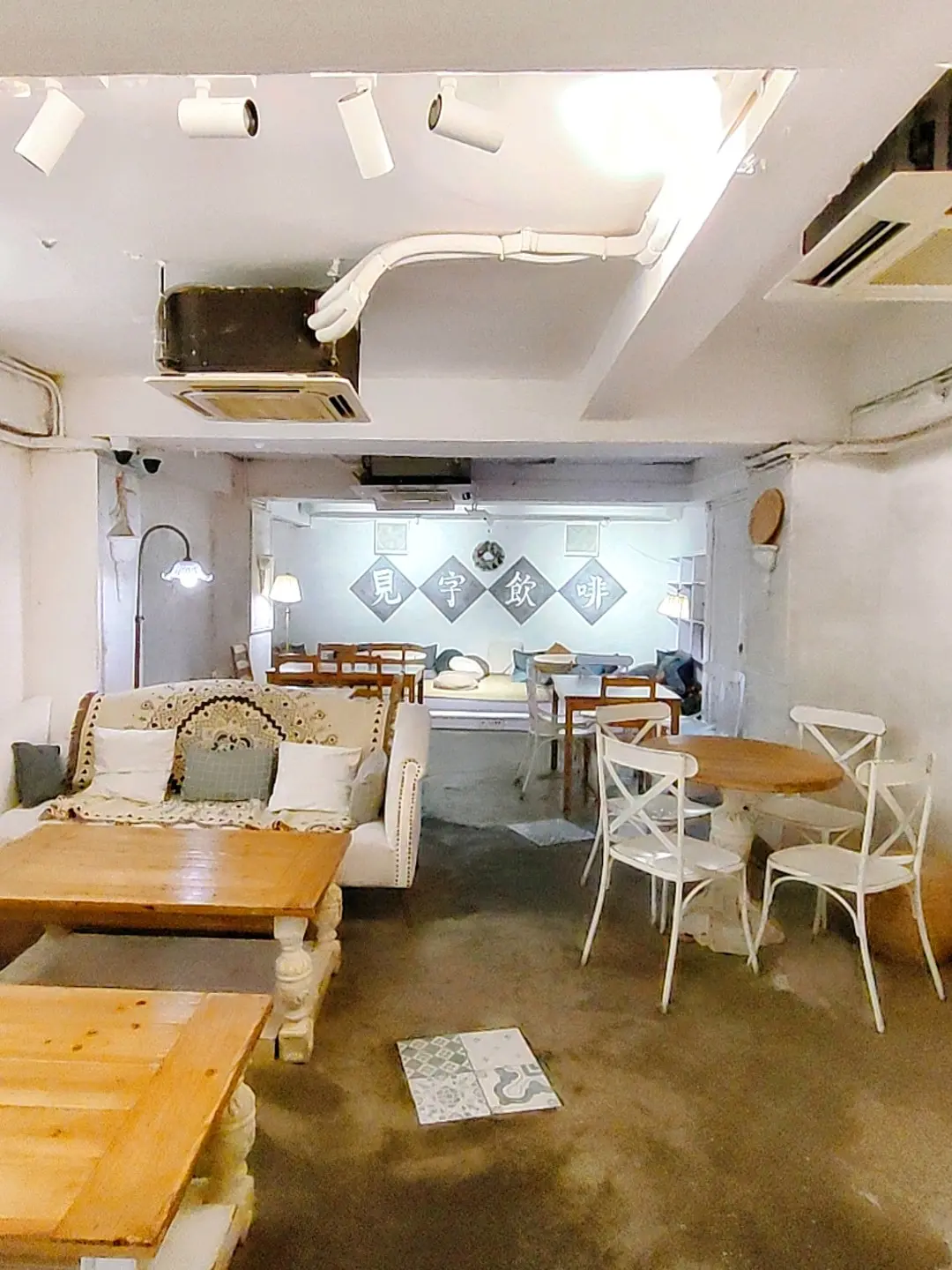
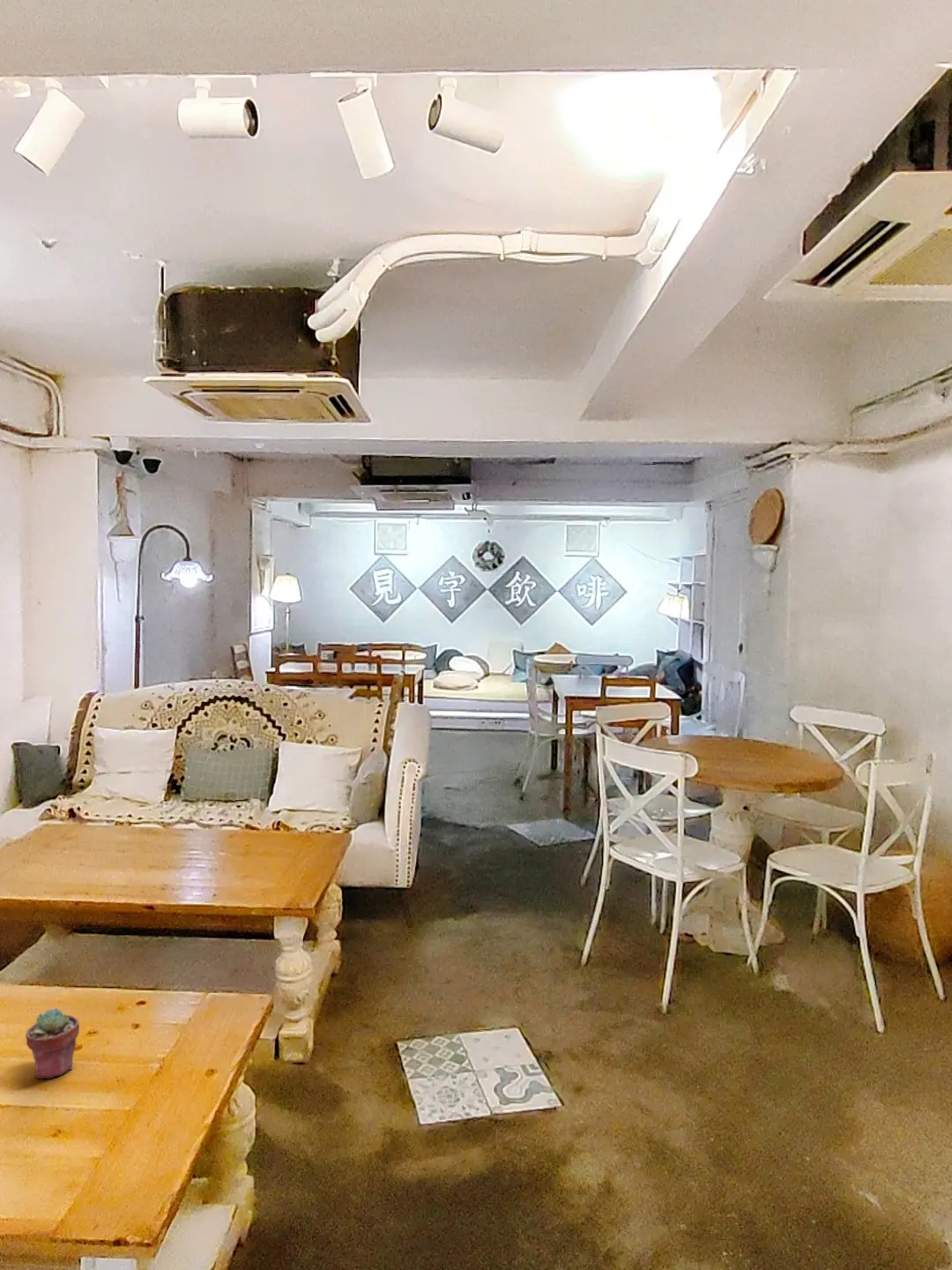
+ potted succulent (53, 1039)
